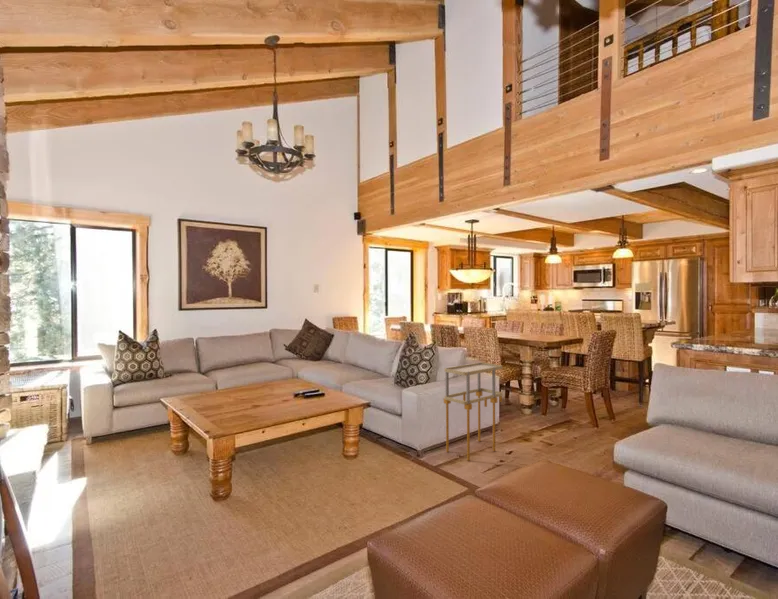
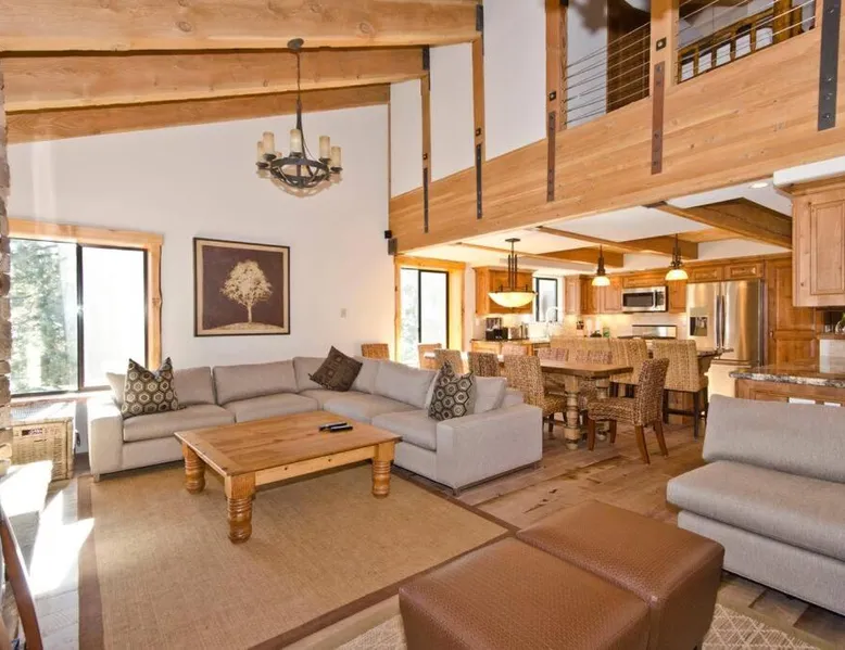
- shelving unit (471, 408)
